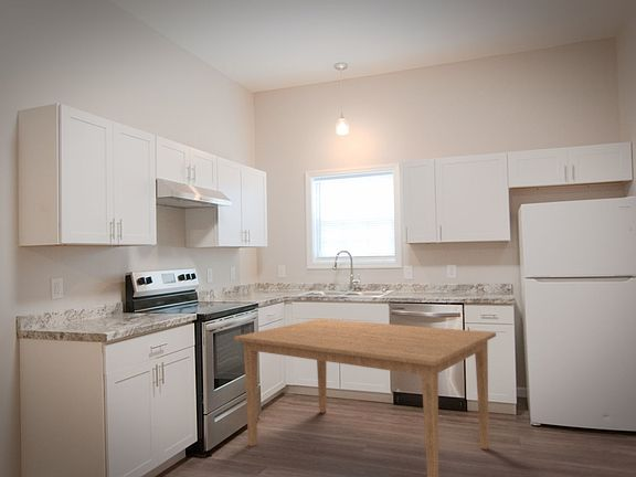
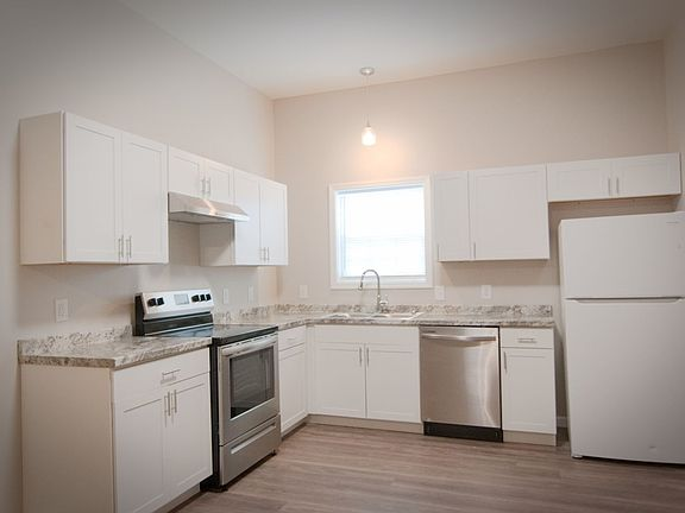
- dining table (367, 367)
